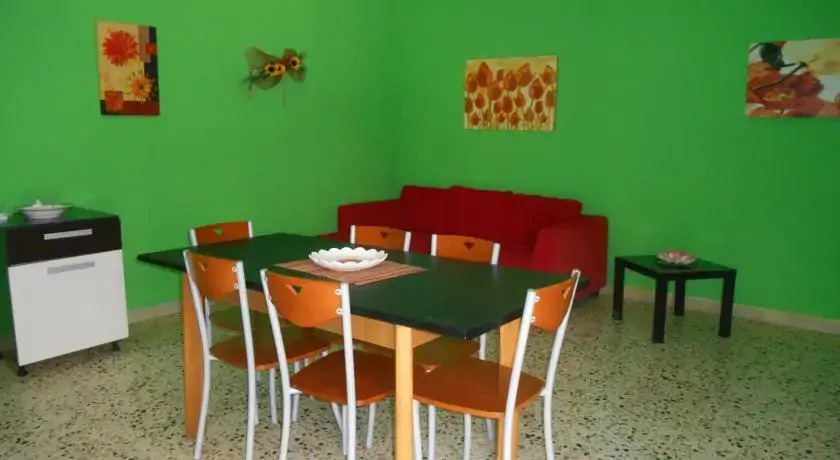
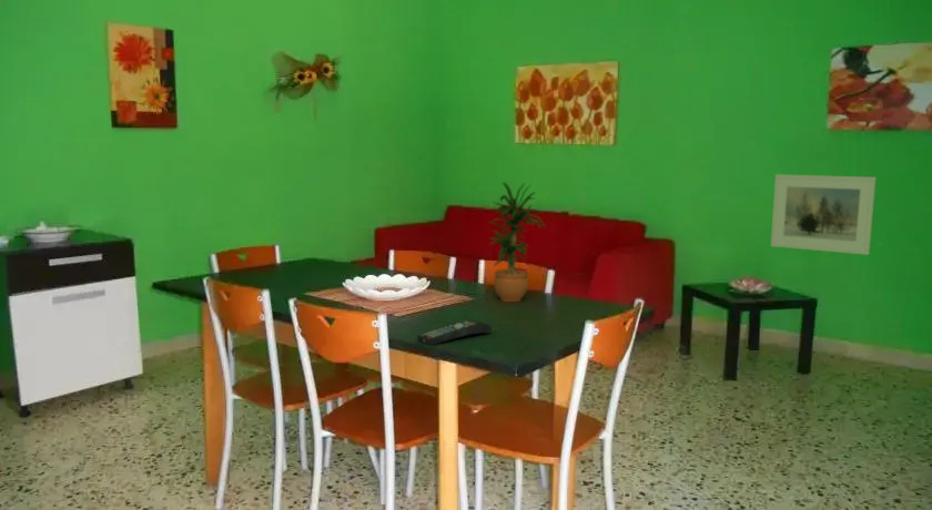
+ remote control (455, 332)
+ potted plant (516, 242)
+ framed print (820, 213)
